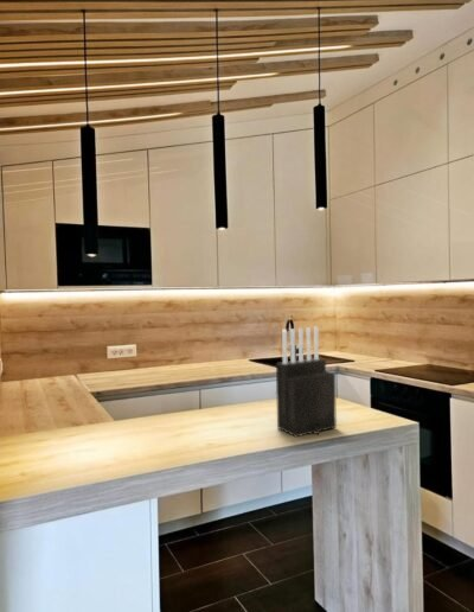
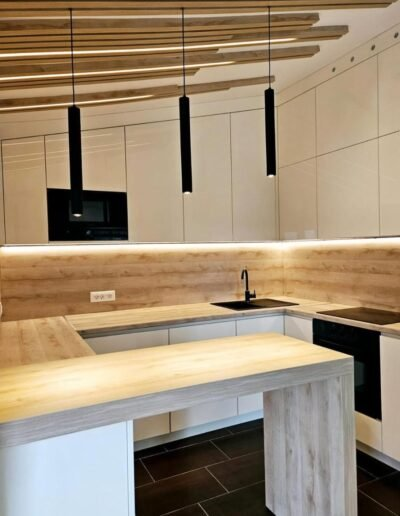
- knife block (307, 378)
